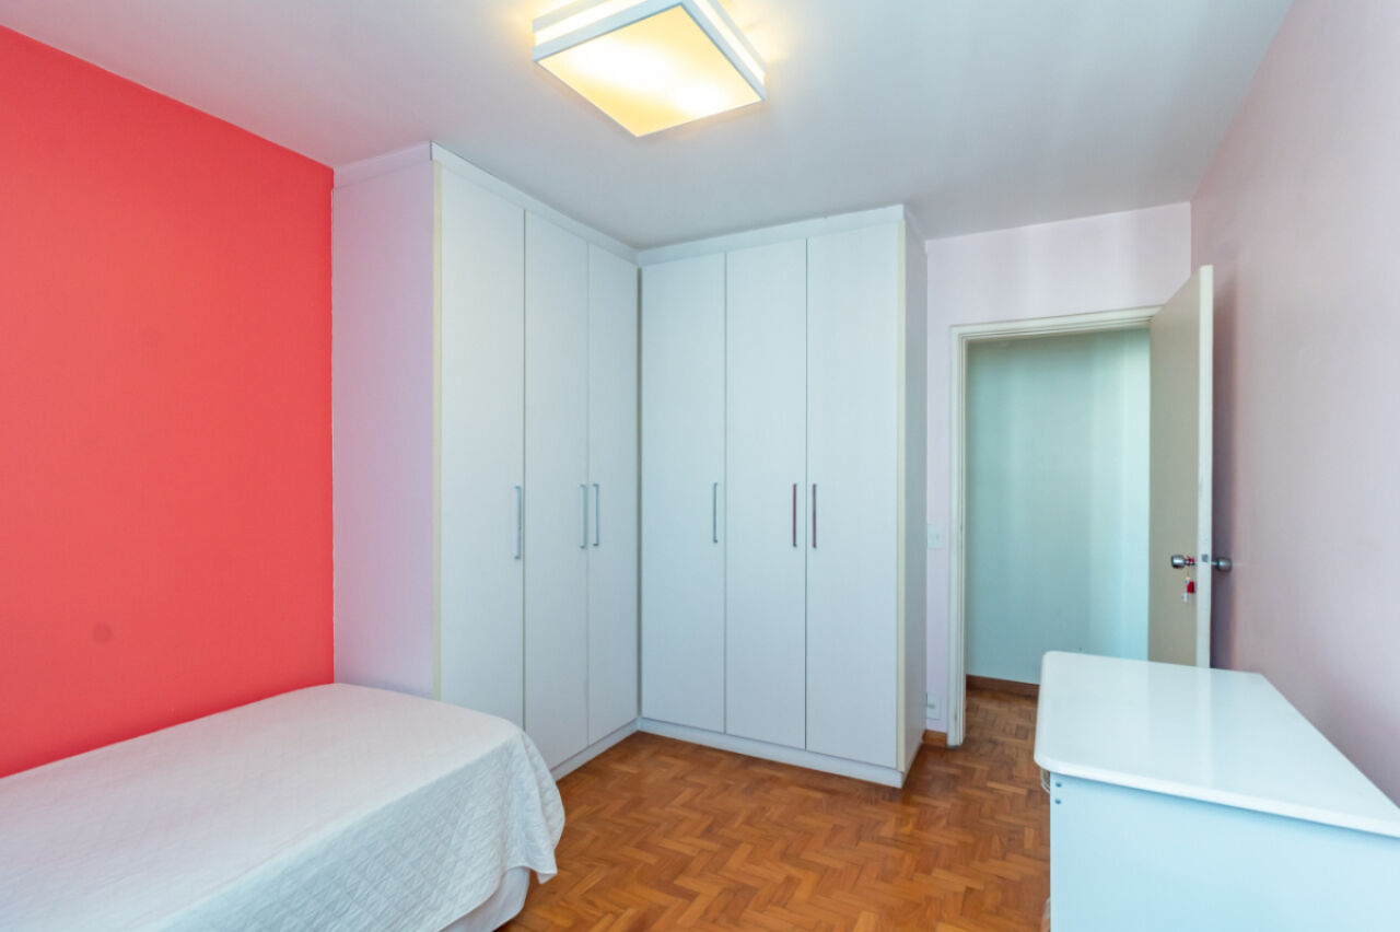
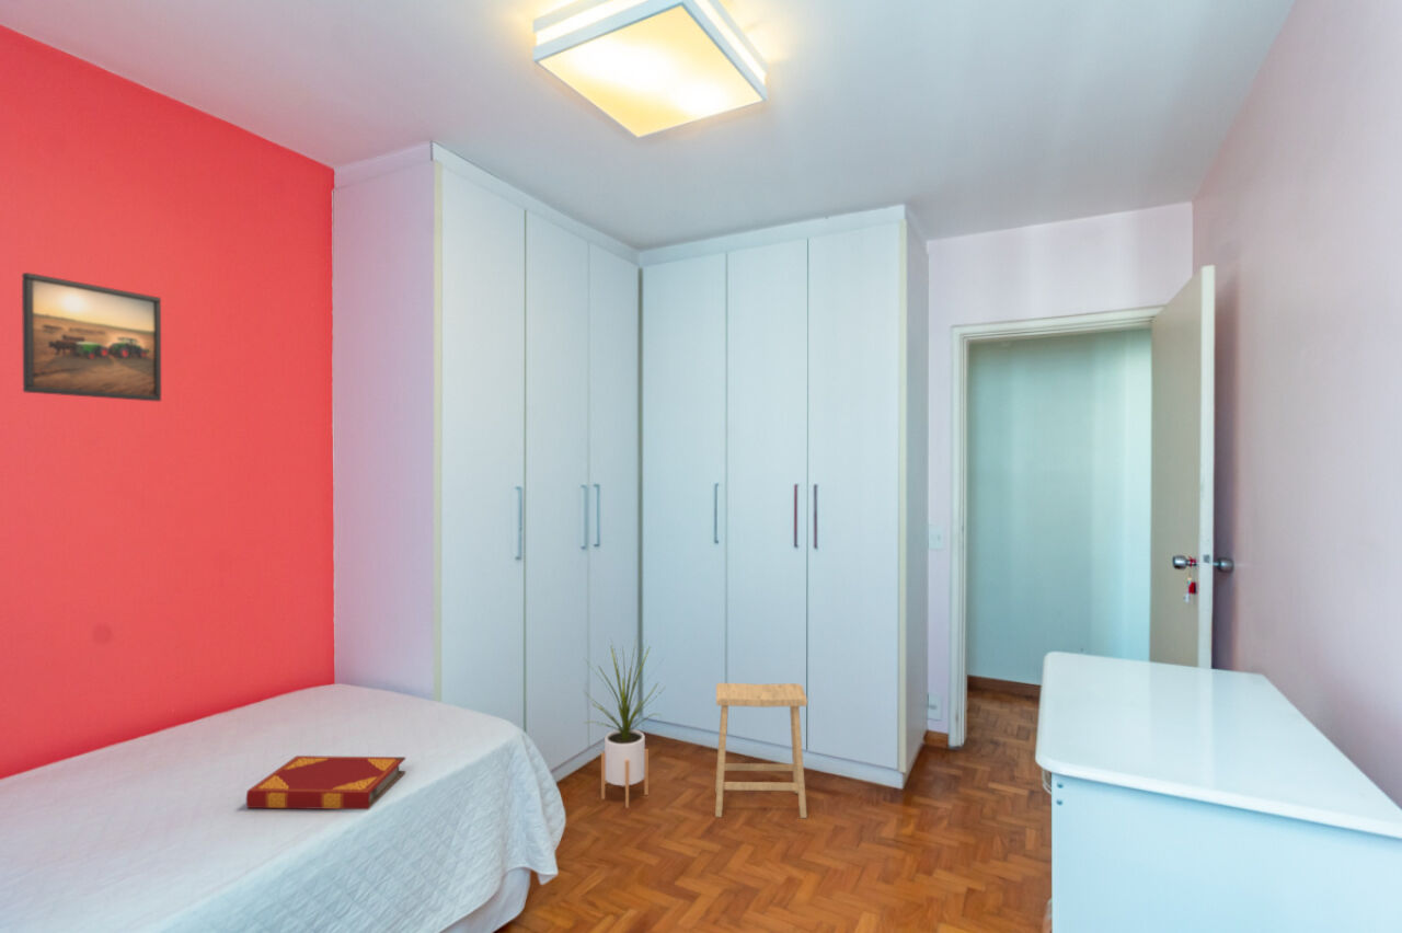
+ footstool (756, 763)
+ house plant (622, 717)
+ hardback book (330, 781)
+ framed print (96, 342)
